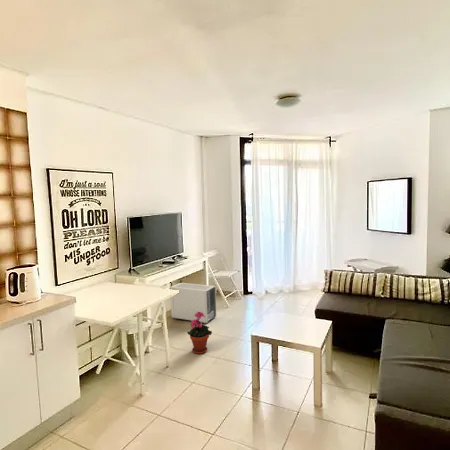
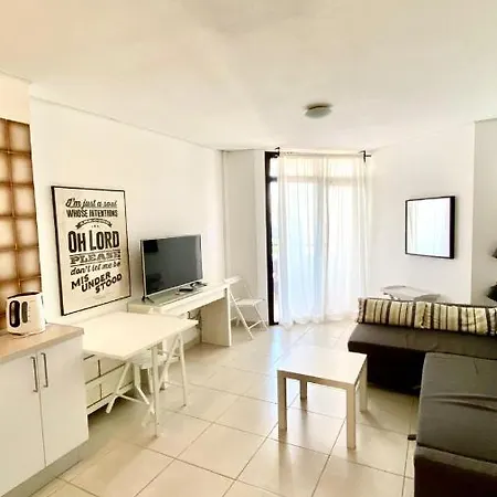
- air purifier (193, 302)
- potted plant (198, 331)
